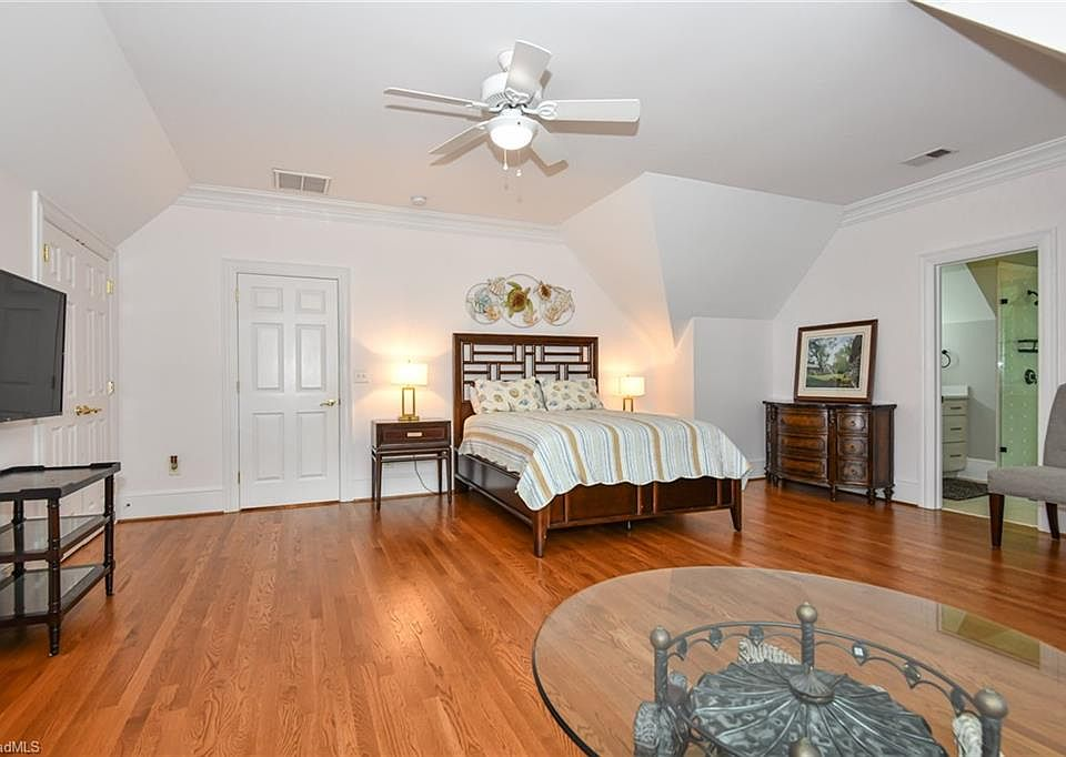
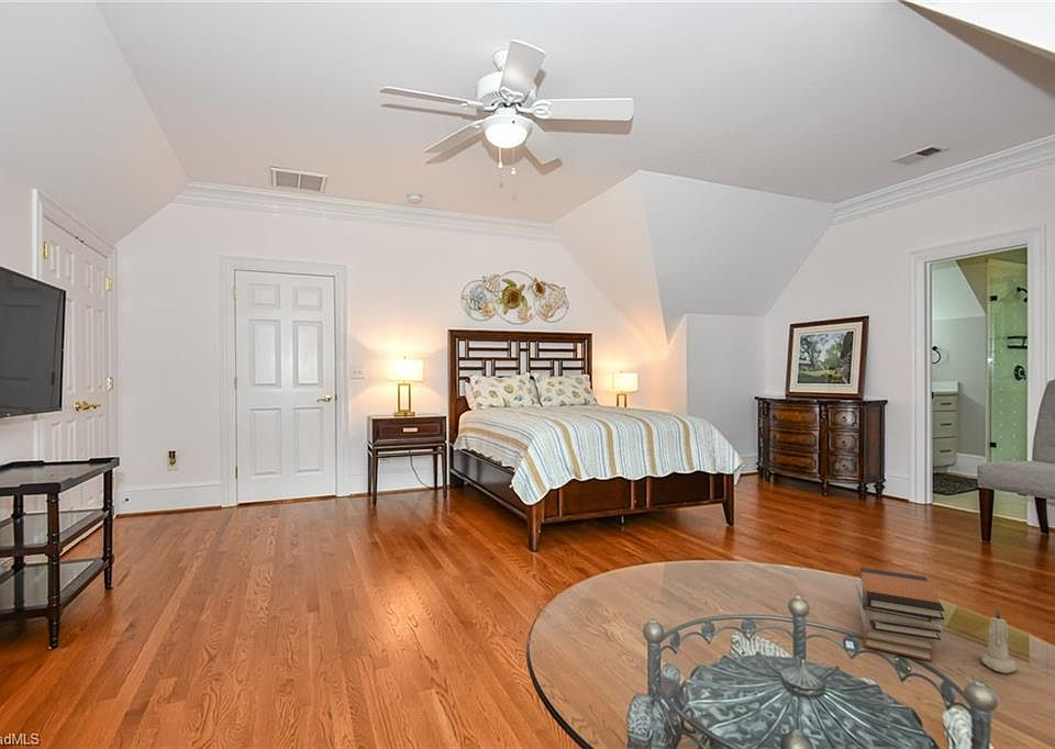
+ book stack (896, 610)
+ candle (998, 637)
